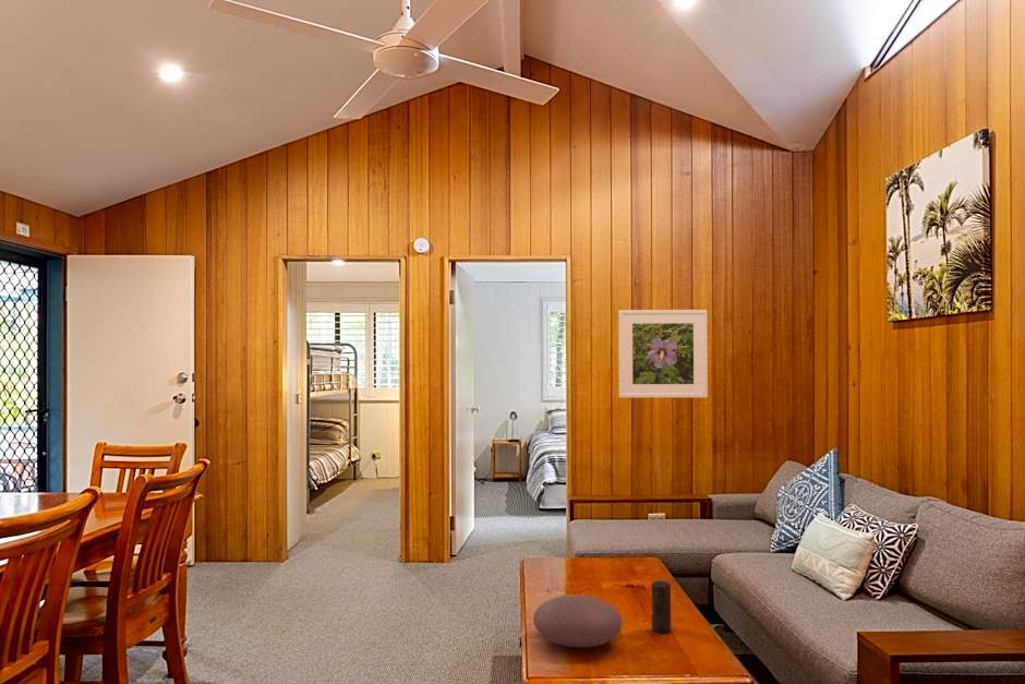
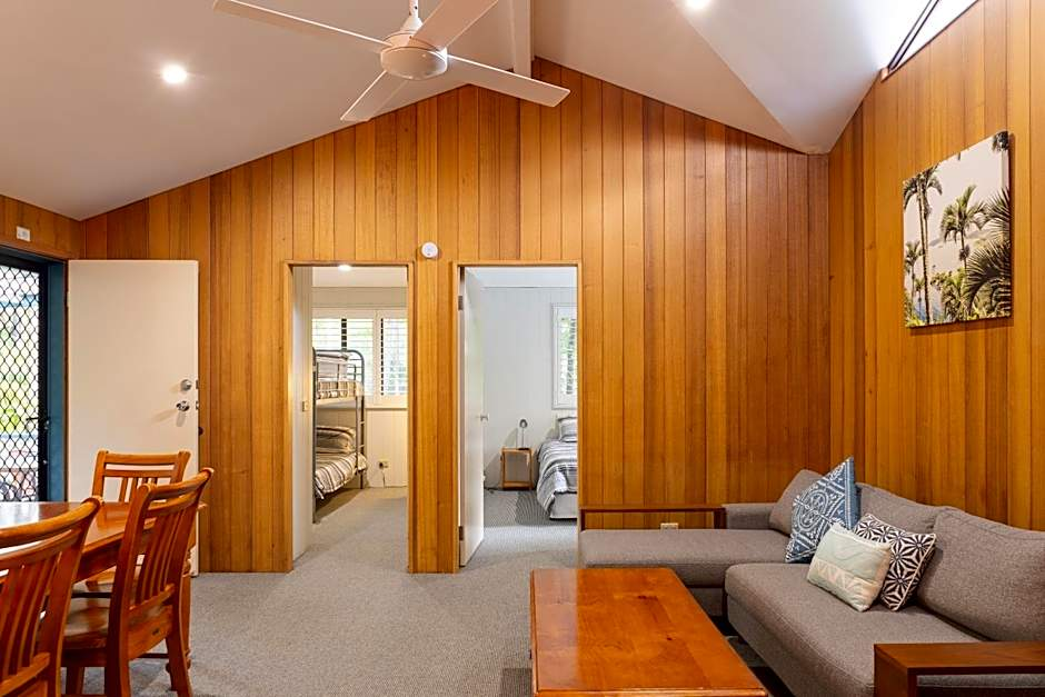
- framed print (662, 353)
- candle (661, 605)
- decorative bowl (577, 620)
